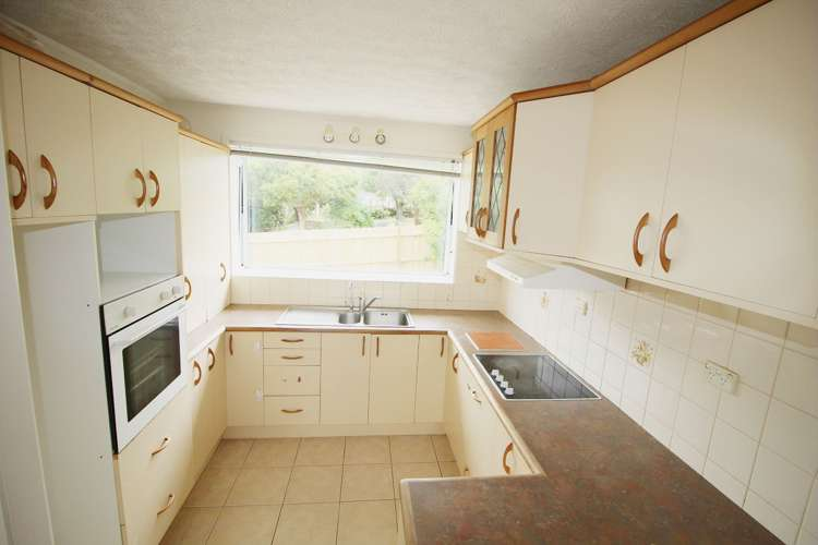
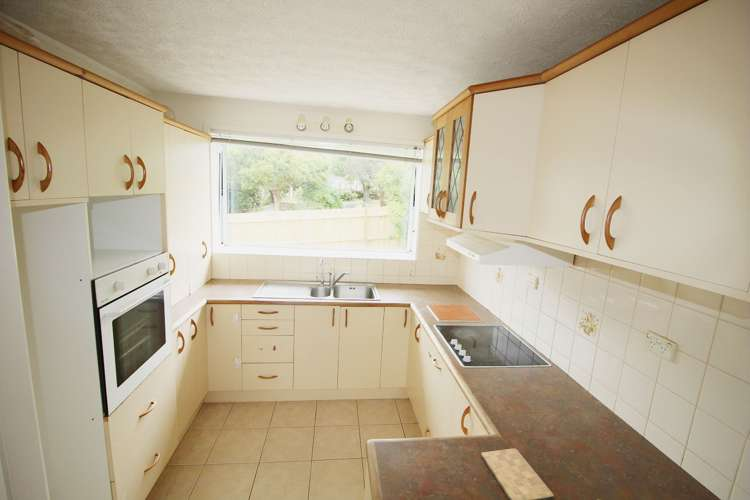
+ cutting board (514, 474)
